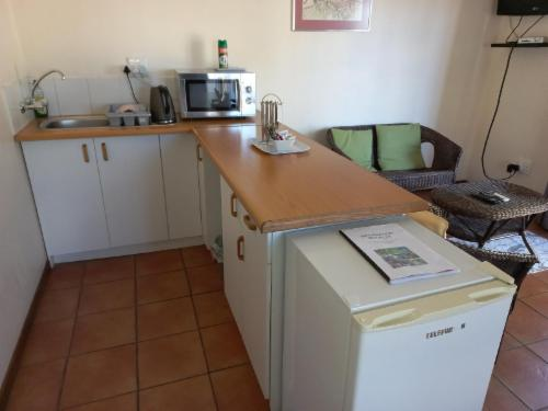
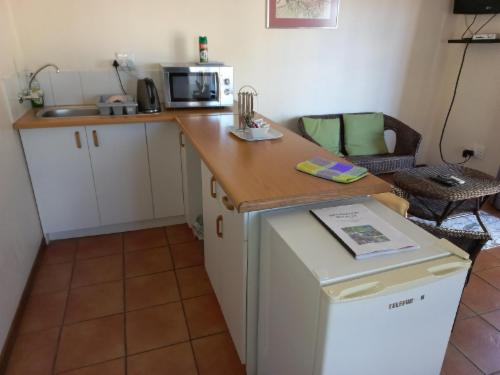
+ dish towel (330, 168)
